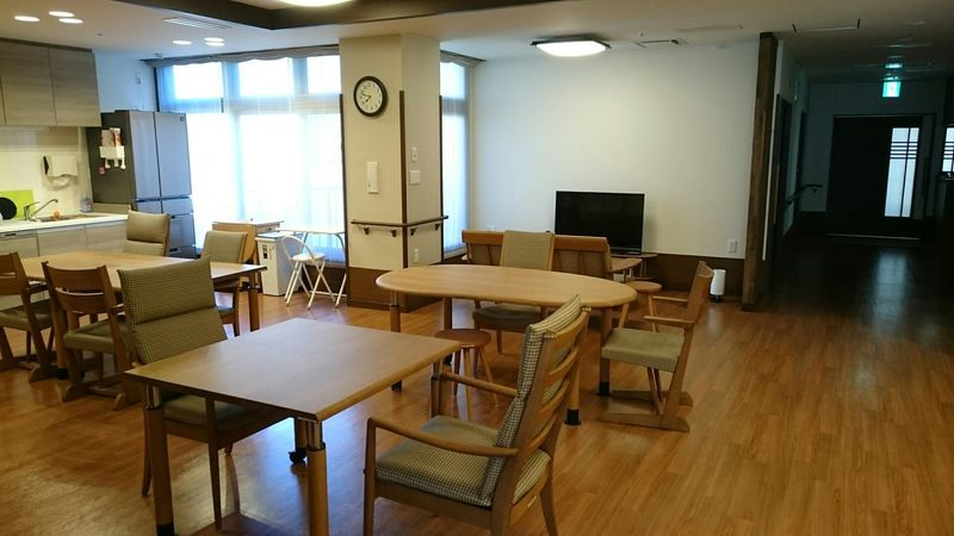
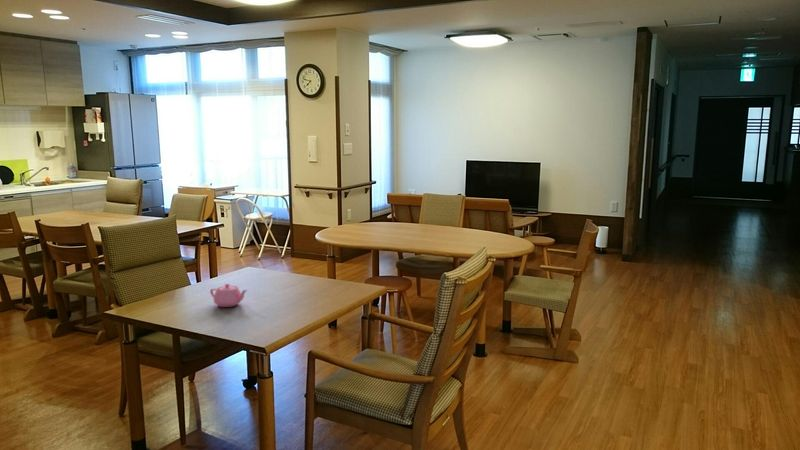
+ teapot (228, 294)
